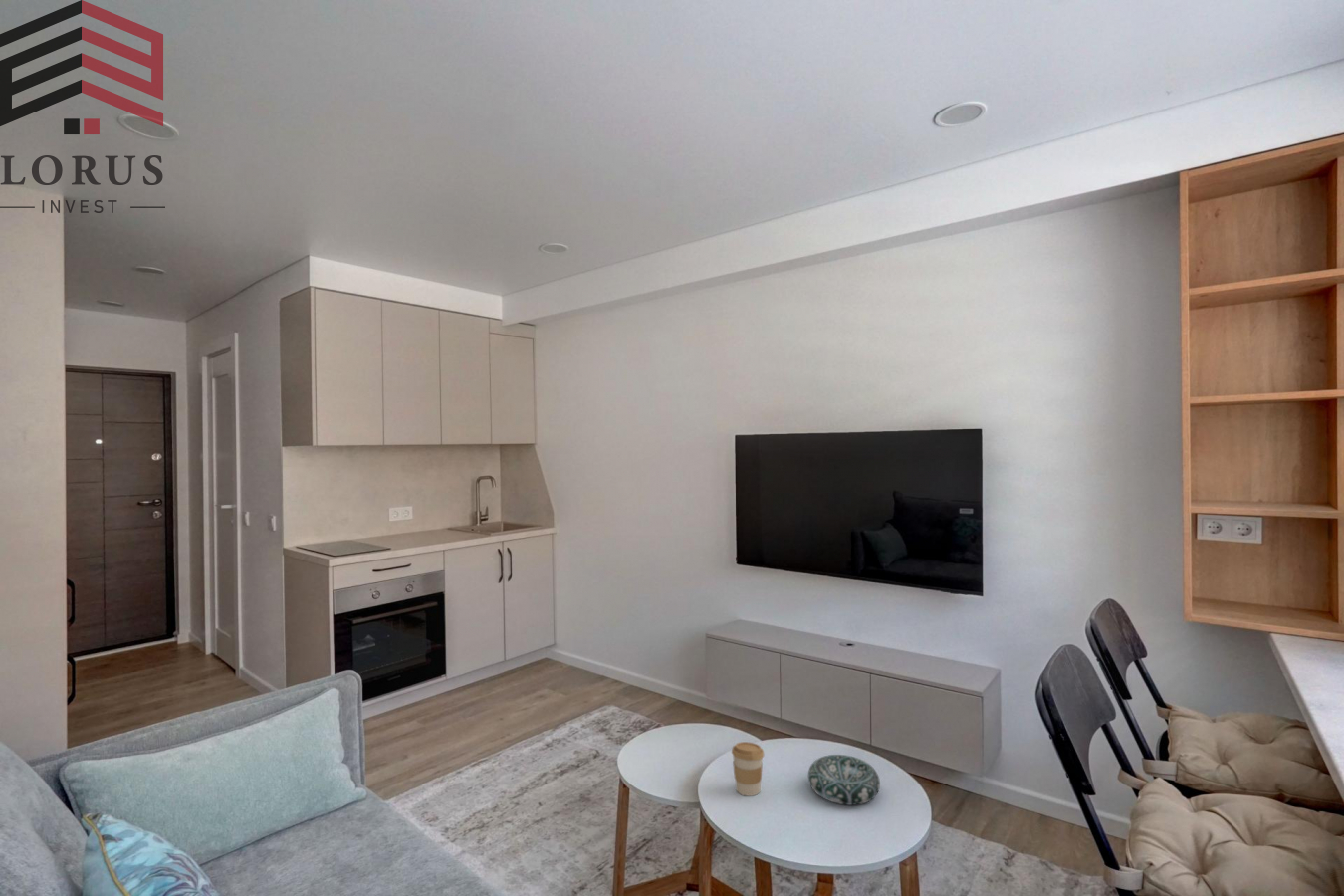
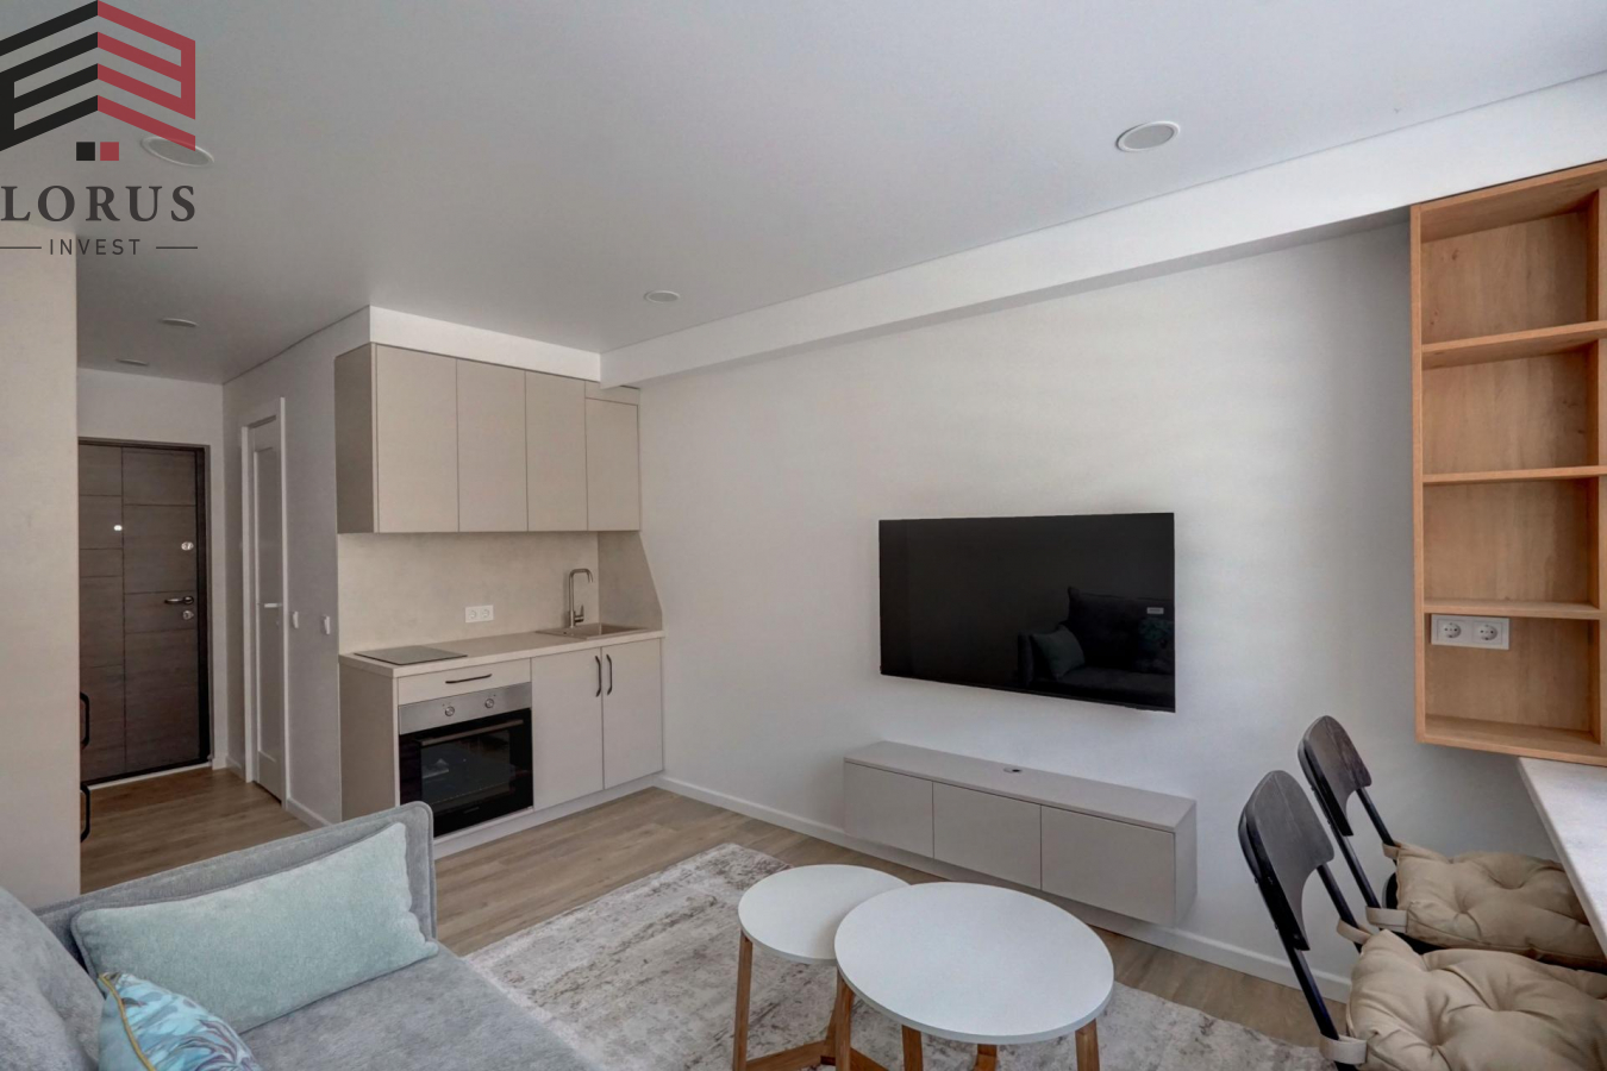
- decorative bowl (843, 779)
- coffee cup (748, 767)
